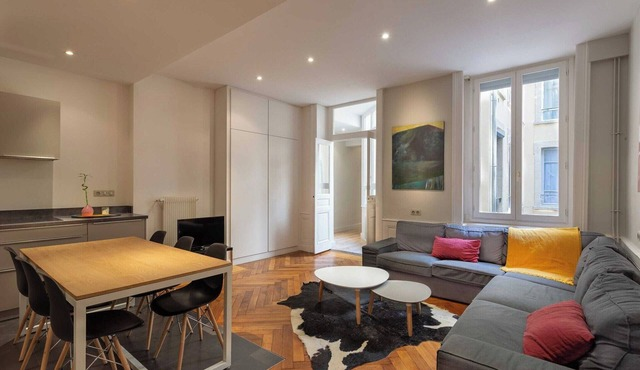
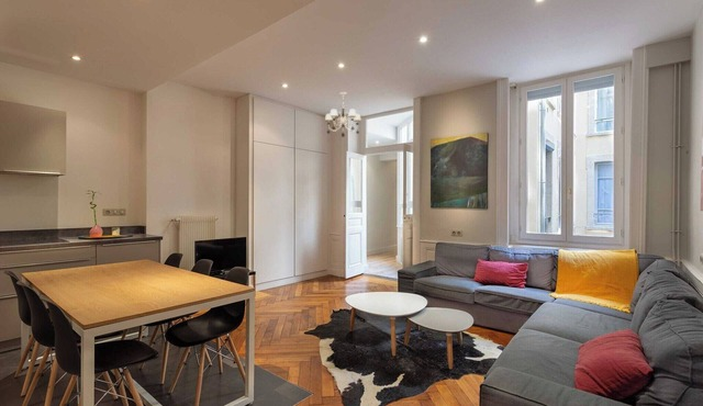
+ chandelier (343, 115)
